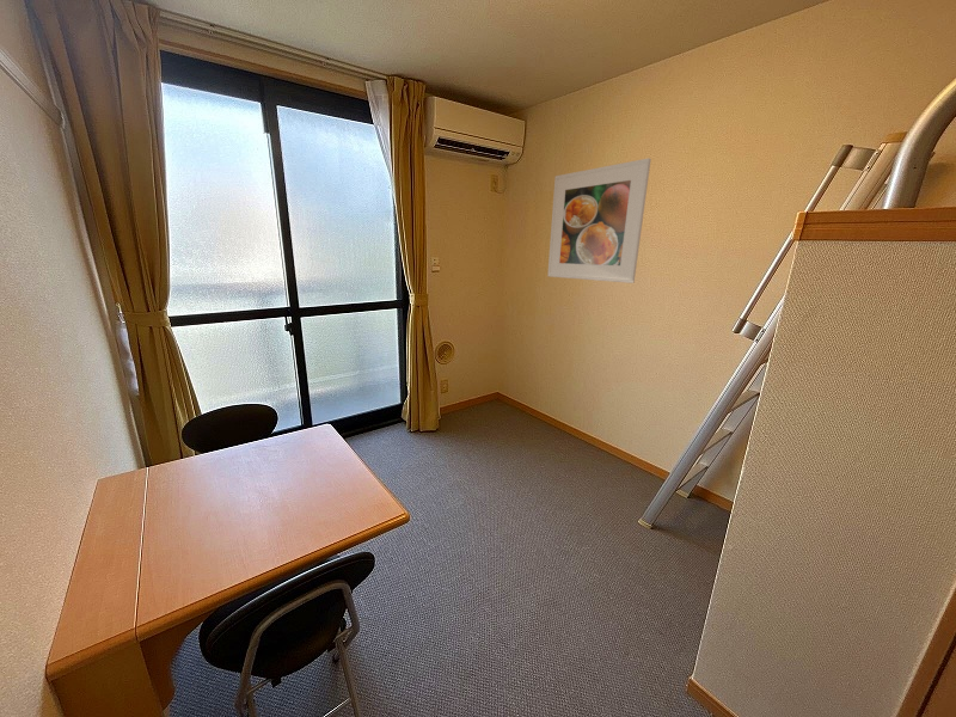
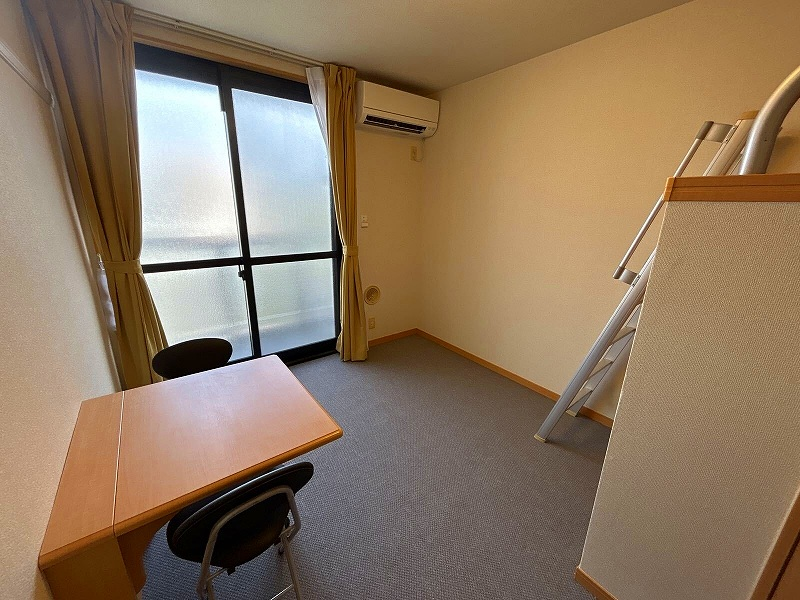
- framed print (592, 226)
